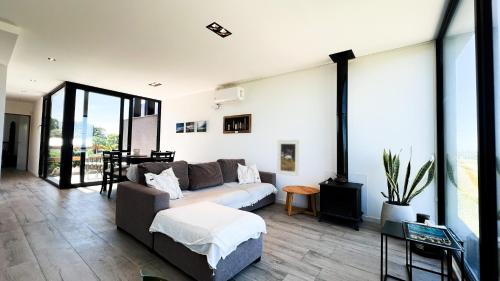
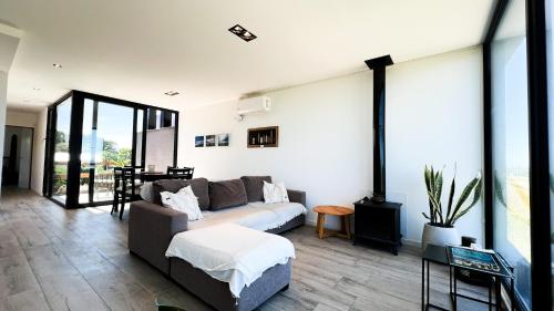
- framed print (287, 157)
